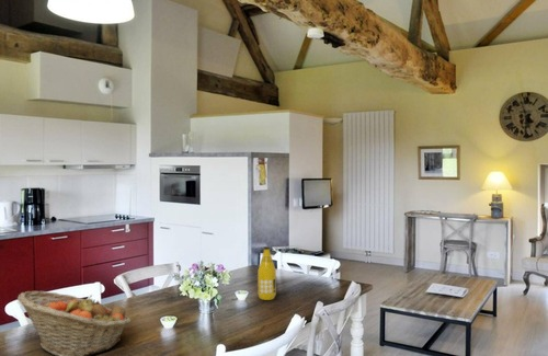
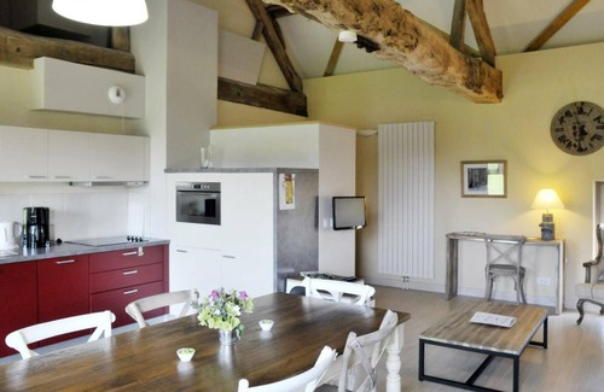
- fruit basket (75, 317)
- bottle (266, 272)
